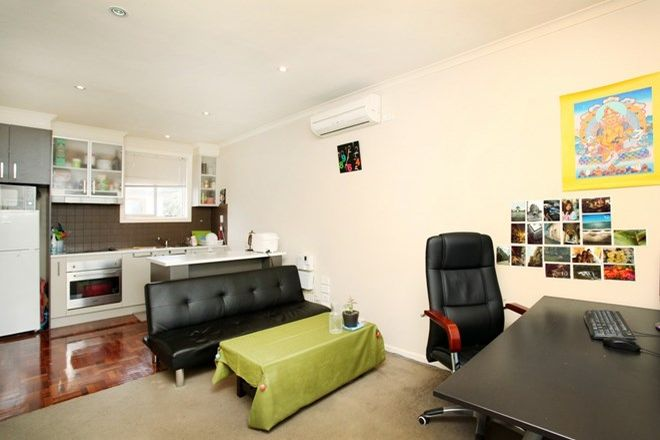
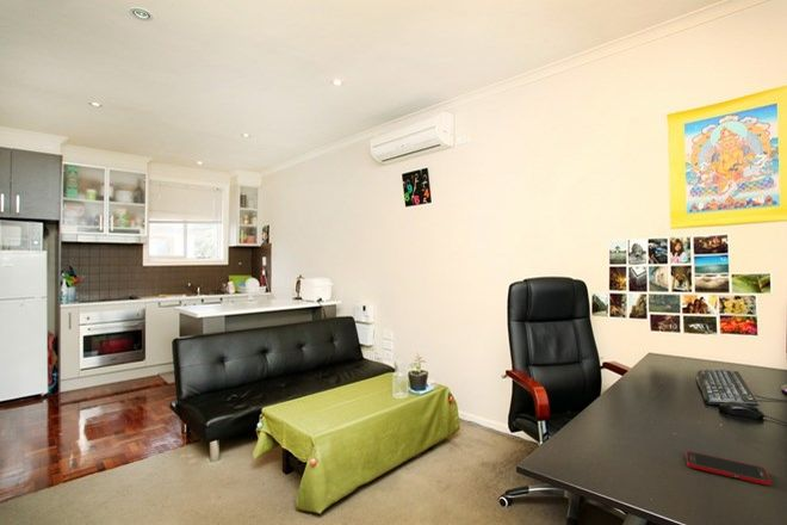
+ cell phone (725, 467)
